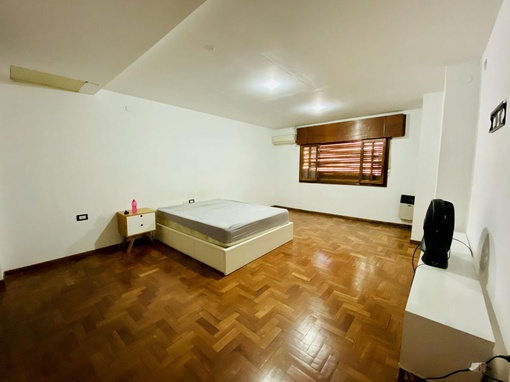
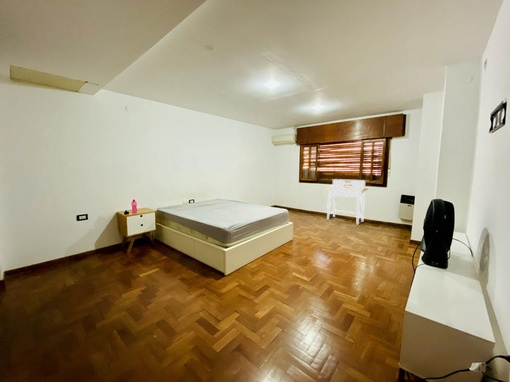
+ desk (345, 195)
